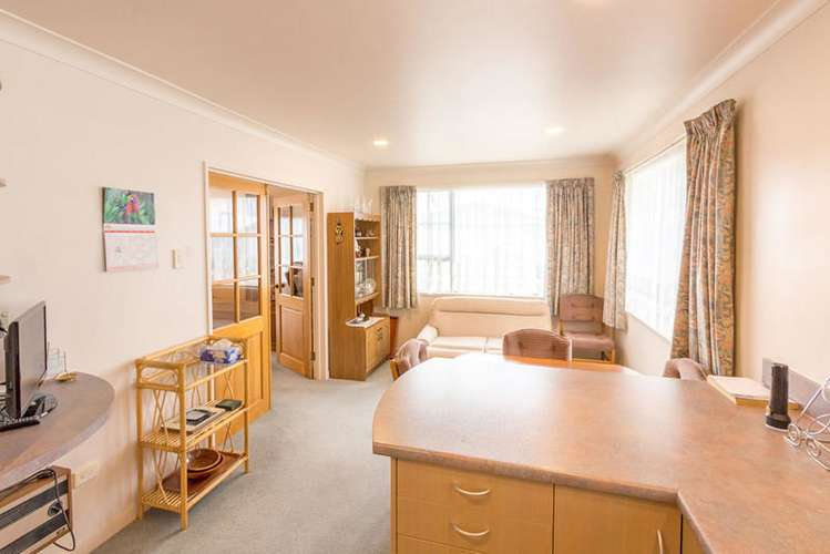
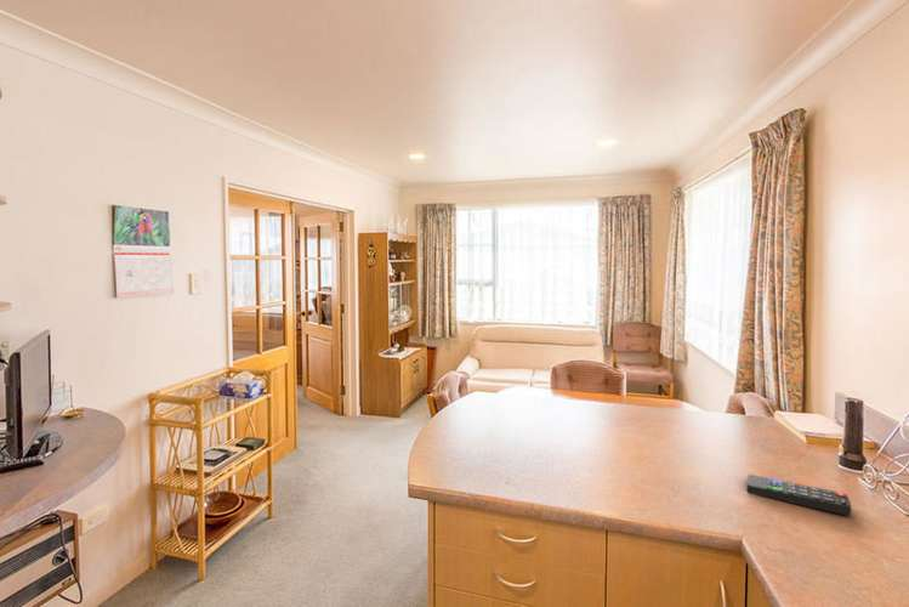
+ remote control (795, 492)
